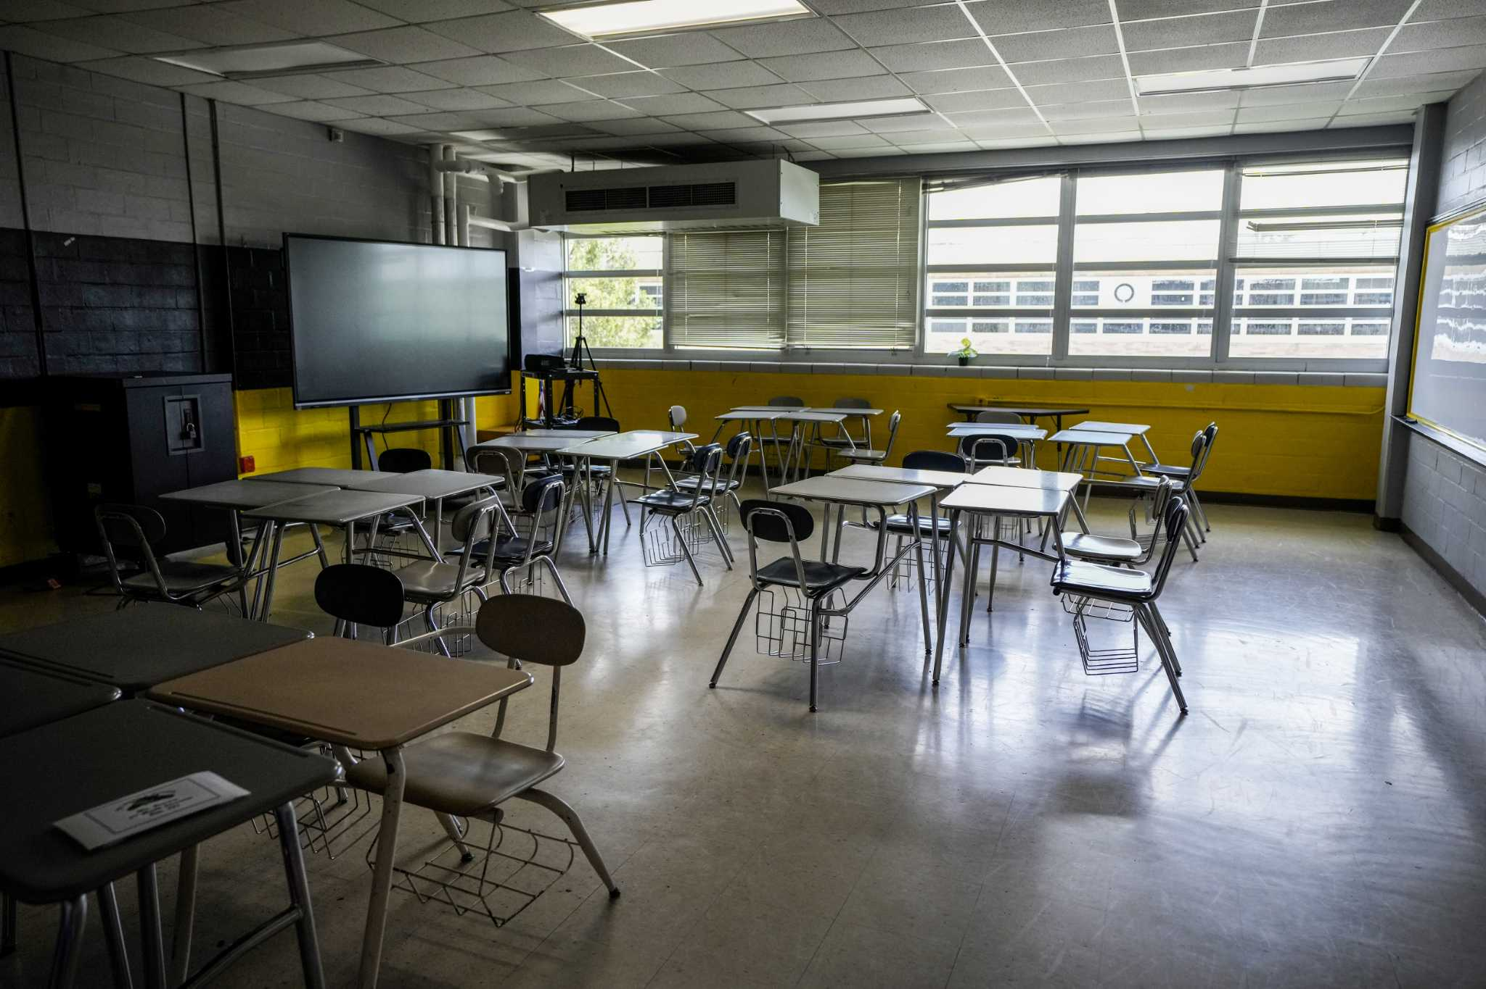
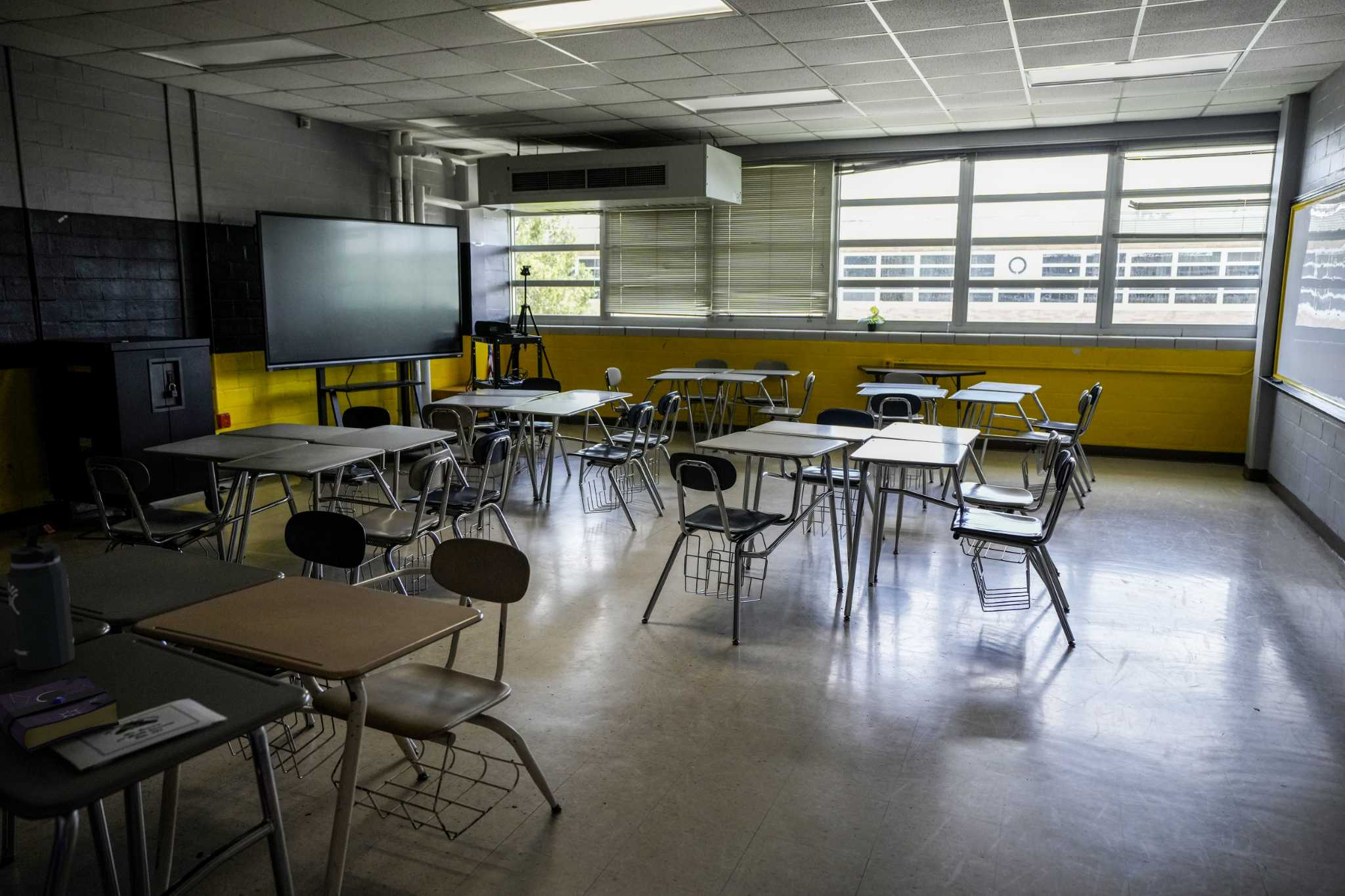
+ book (53, 710)
+ thermos bottle (41, 595)
